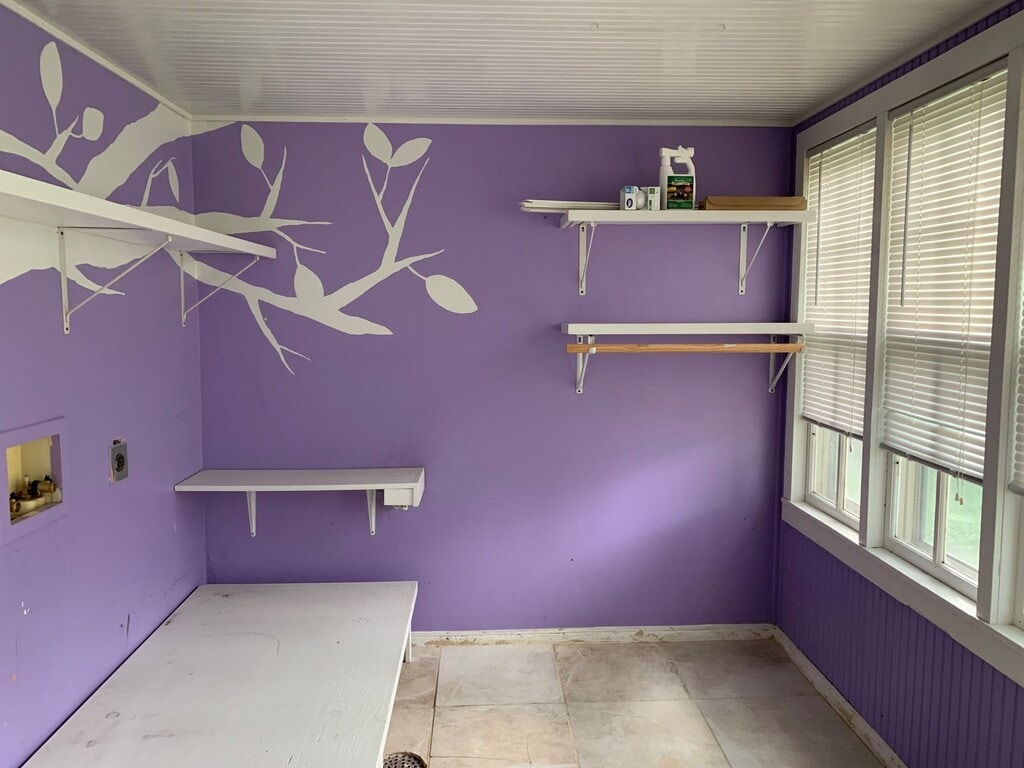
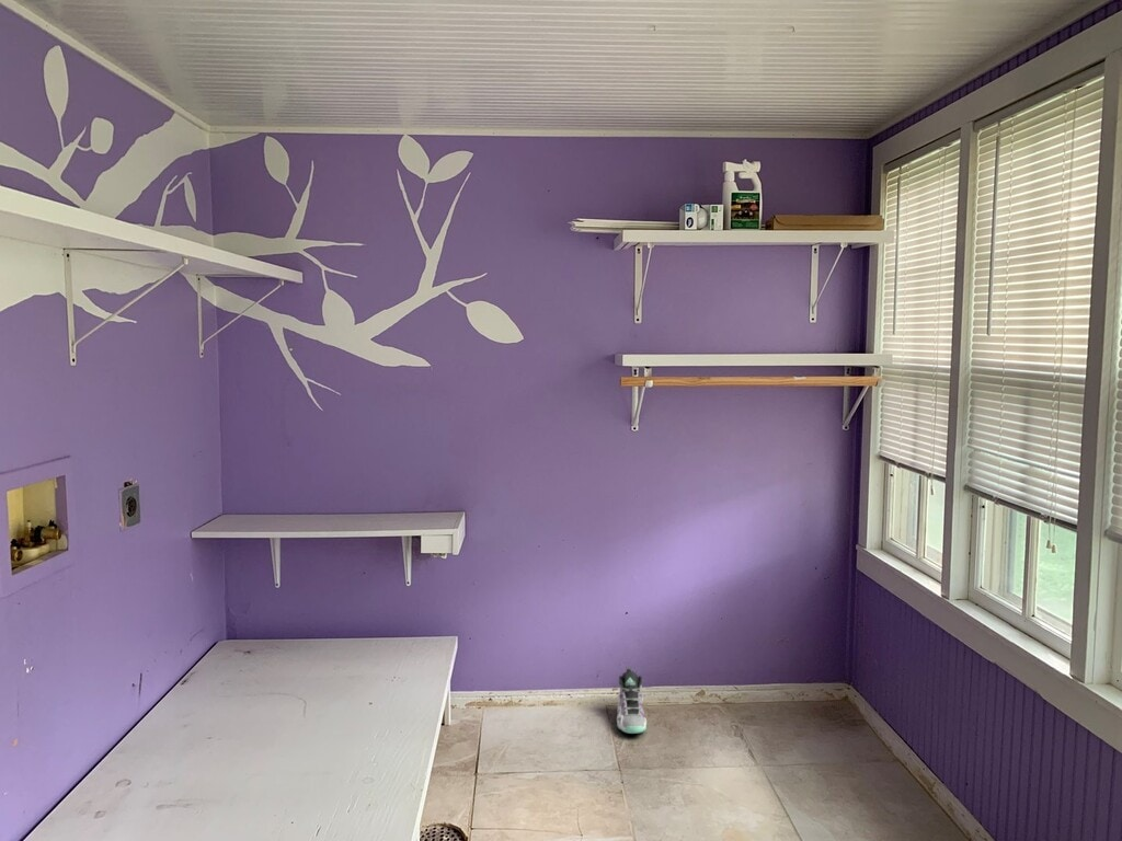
+ sneaker (629, 694)
